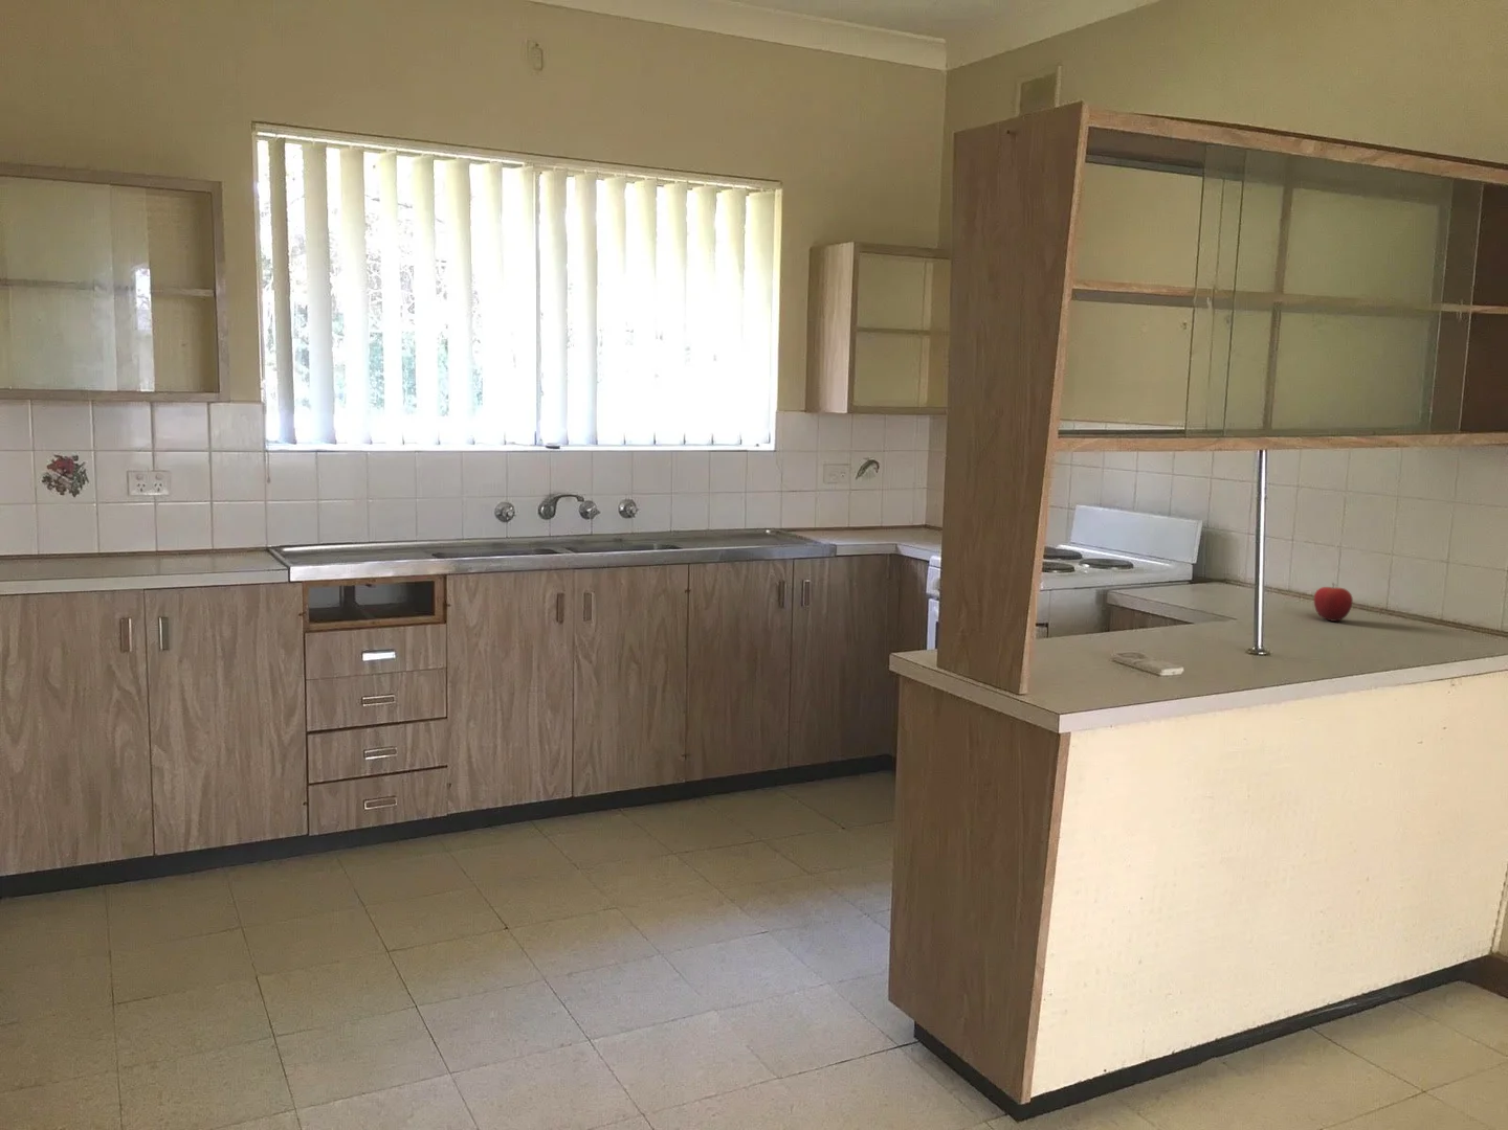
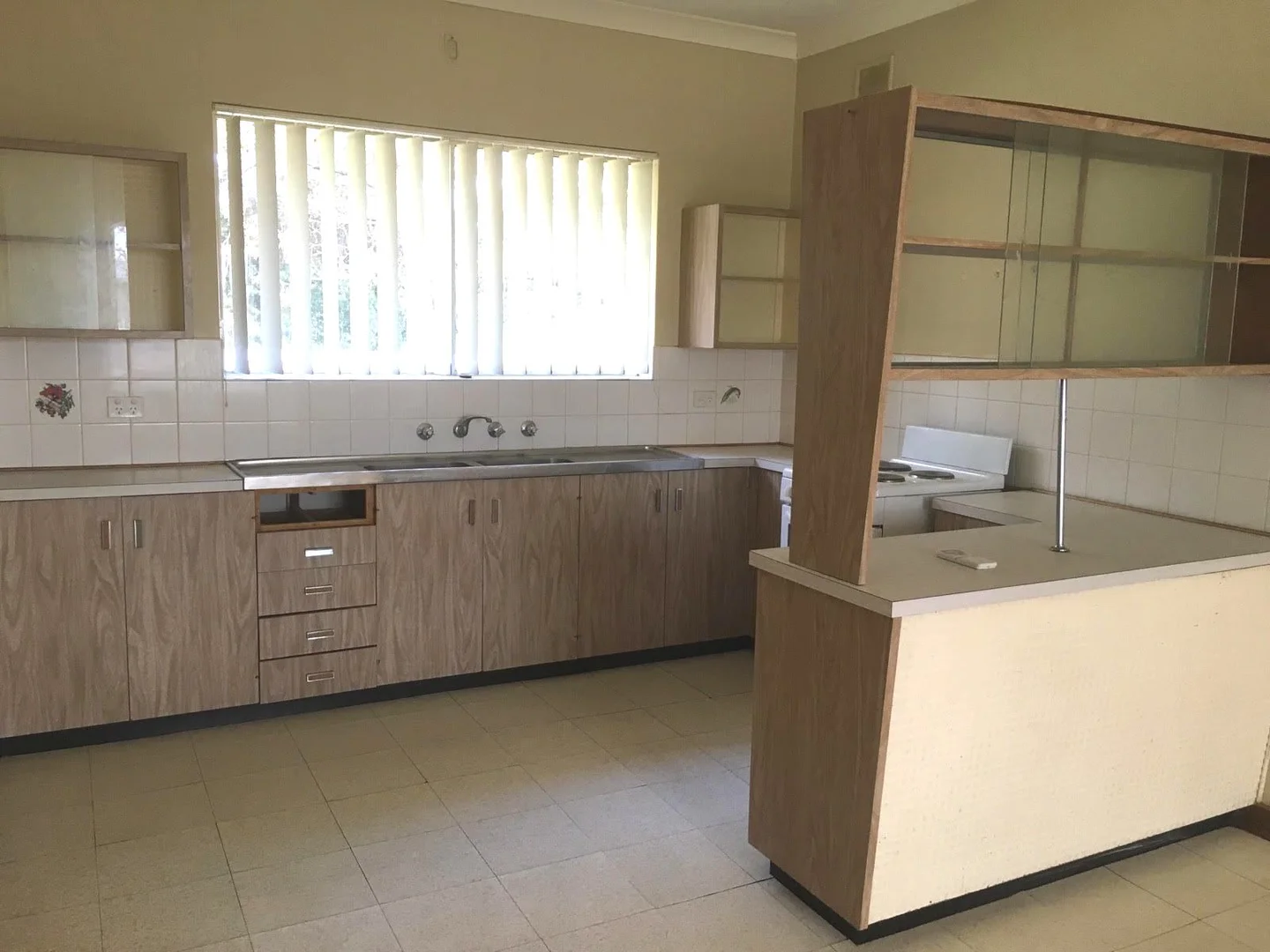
- fruit (1333, 602)
